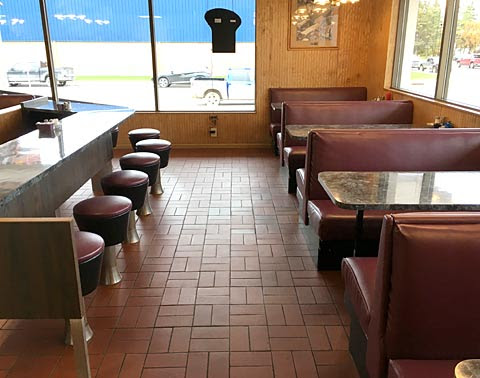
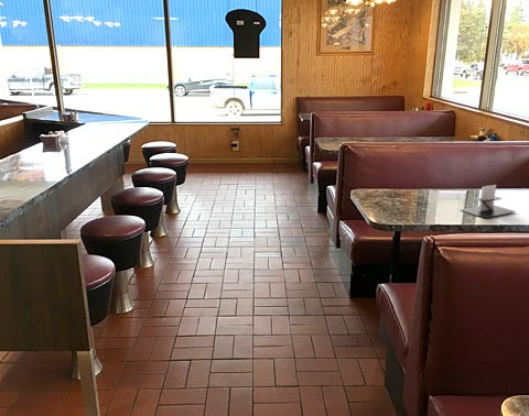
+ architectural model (489, 198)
